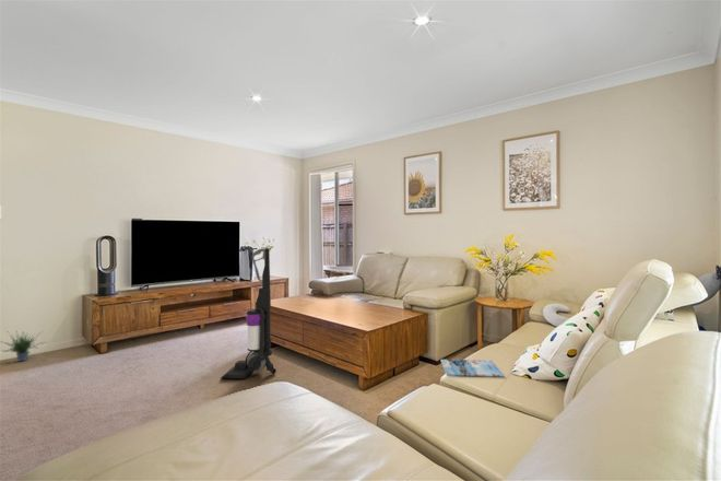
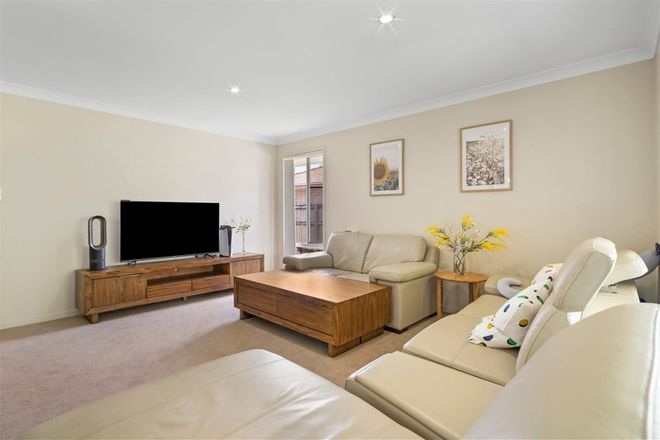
- potted plant (22, 342)
- vacuum cleaner (250, 310)
- magazine (470, 367)
